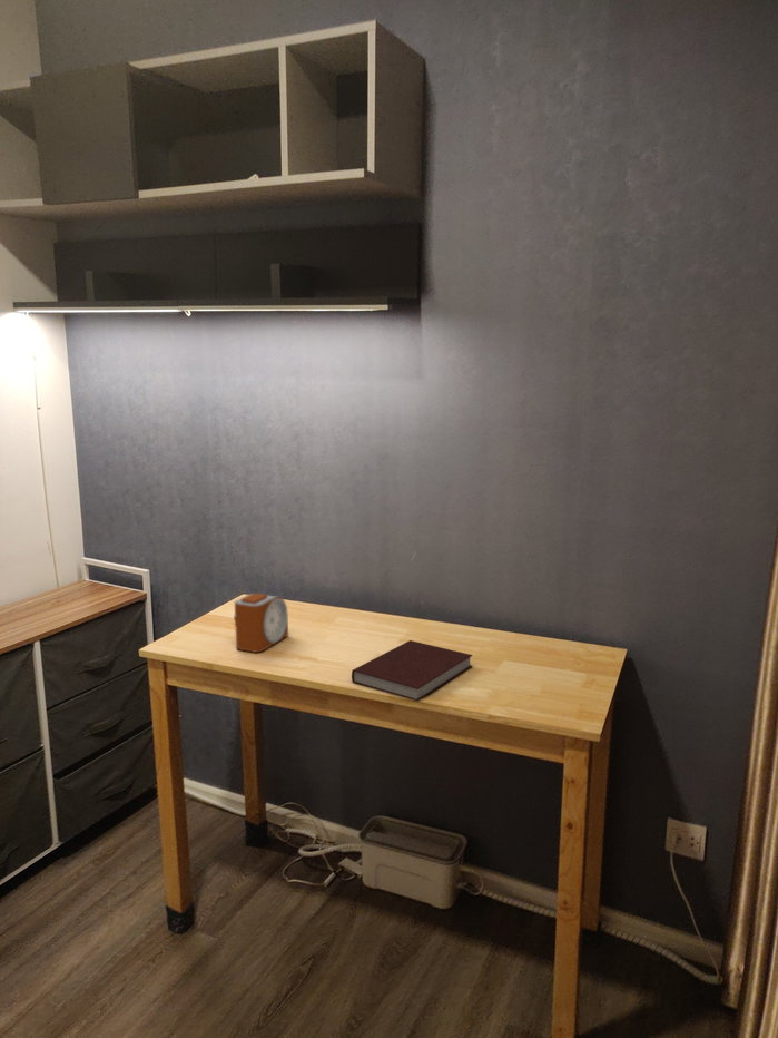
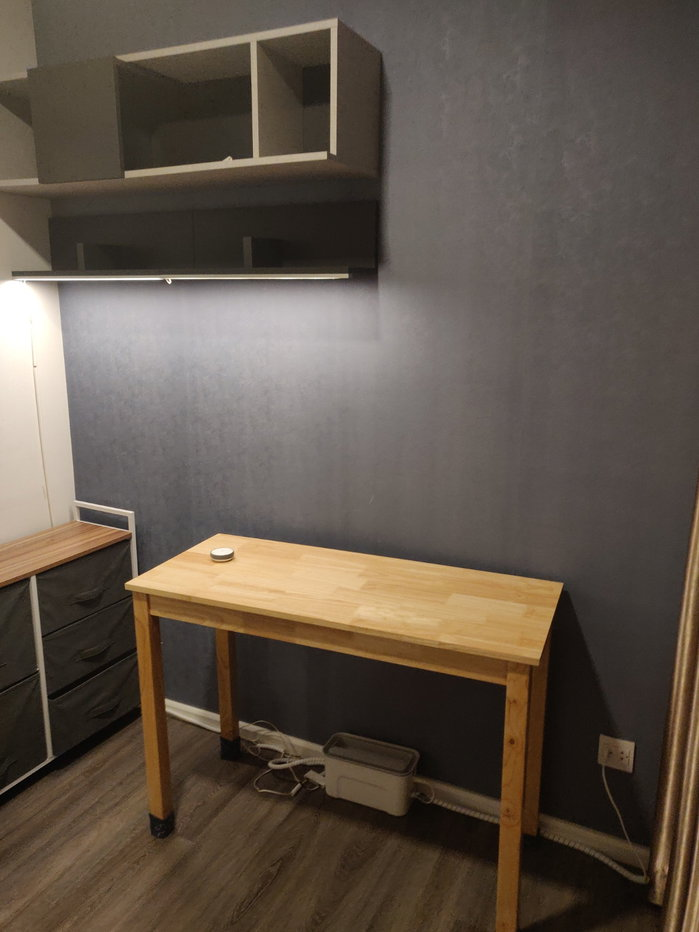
- notebook (413, 668)
- alarm clock (260, 618)
